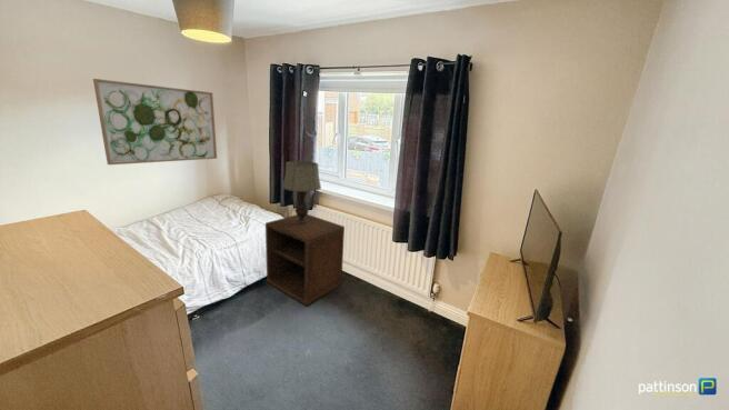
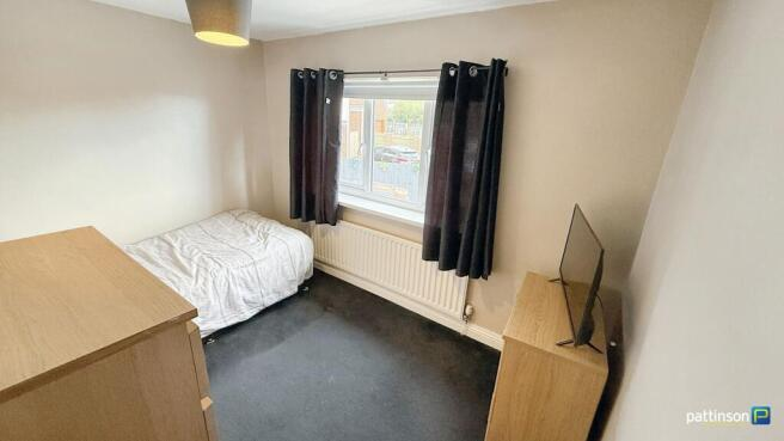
- wall art (166, 124)
- nightstand (304, 254)
- table lamp (301, 193)
